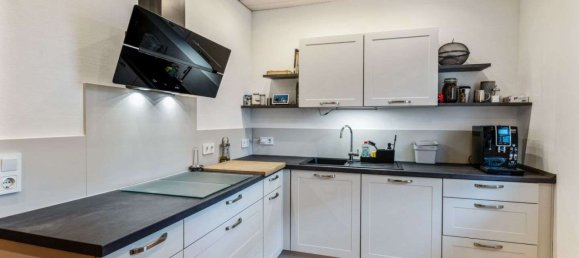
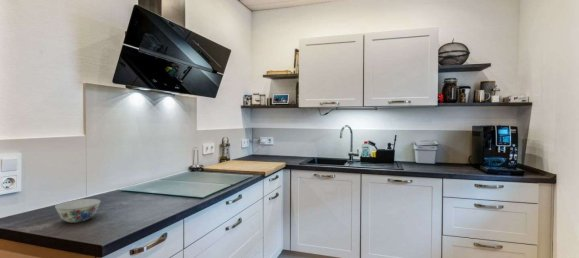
+ chinaware (78, 211)
